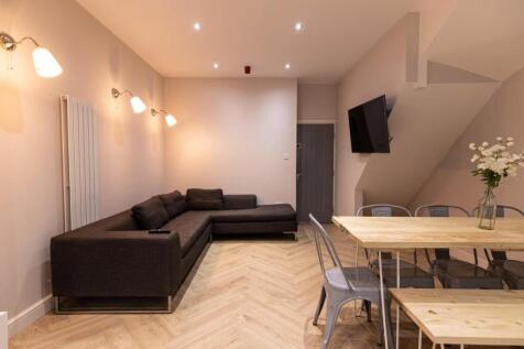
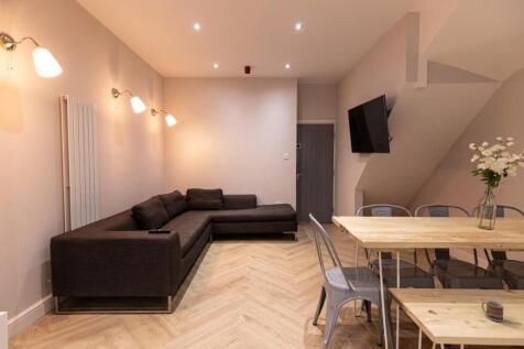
+ cup (491, 309)
